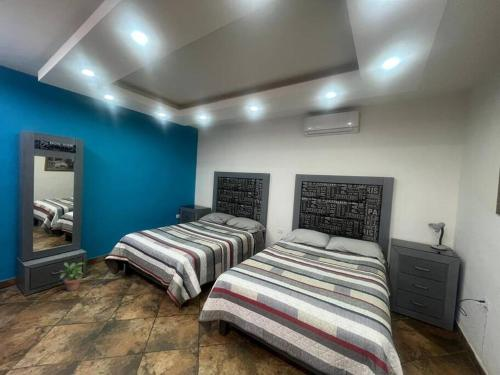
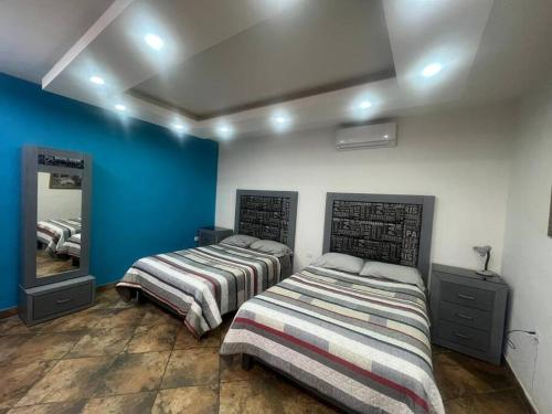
- potted plant (69, 276)
